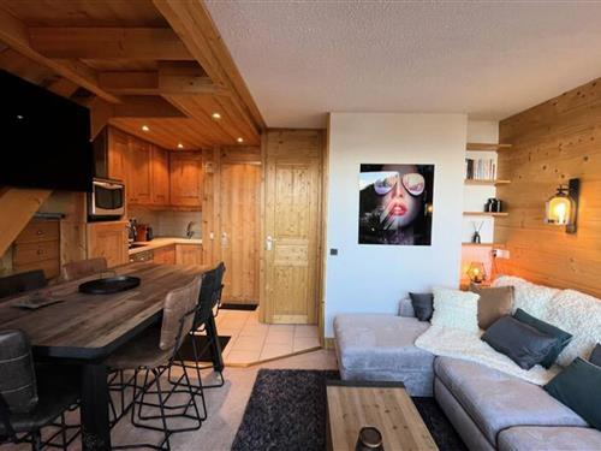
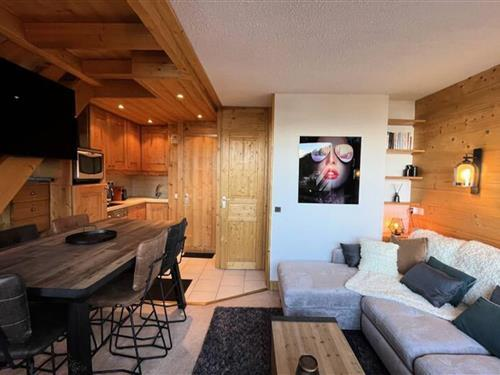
- teapot (37, 296)
